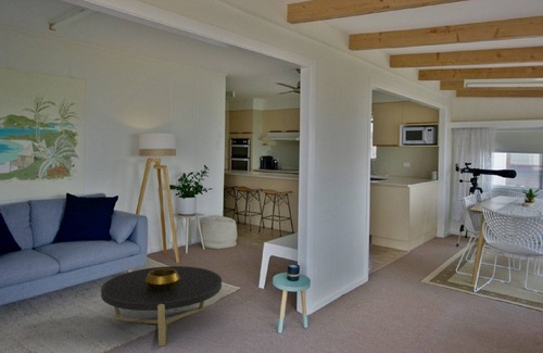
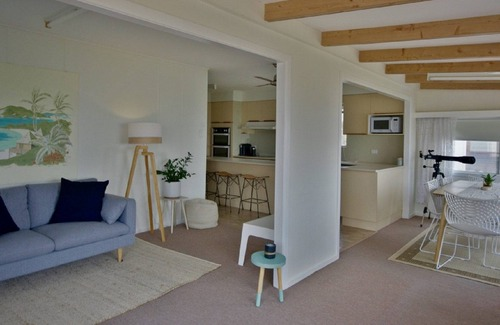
- coffee table (163, 302)
- decorative bowl (162, 278)
